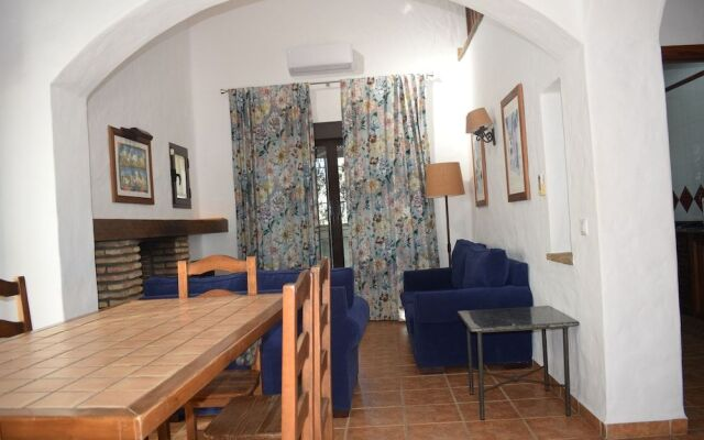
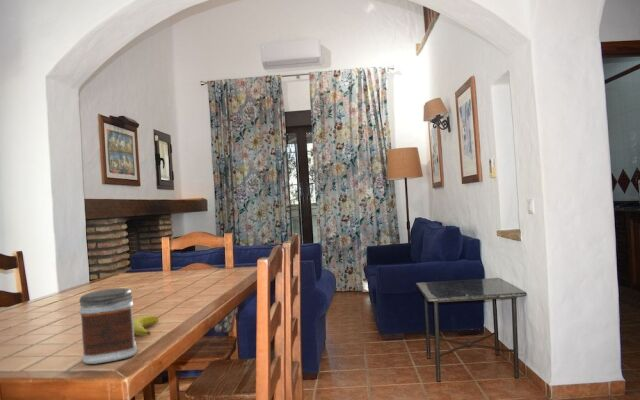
+ jar (108, 323)
+ banana (143, 324)
